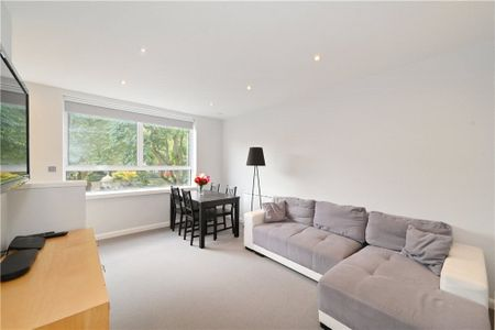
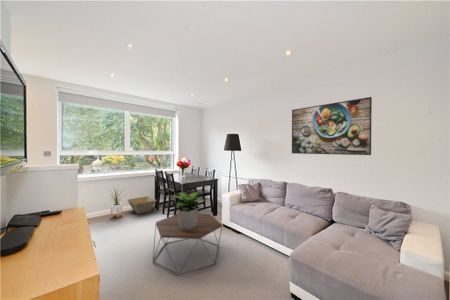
+ house plant (116, 200)
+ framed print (325, 129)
+ basket (141, 205)
+ potted plant (189, 209)
+ coffee table (188, 238)
